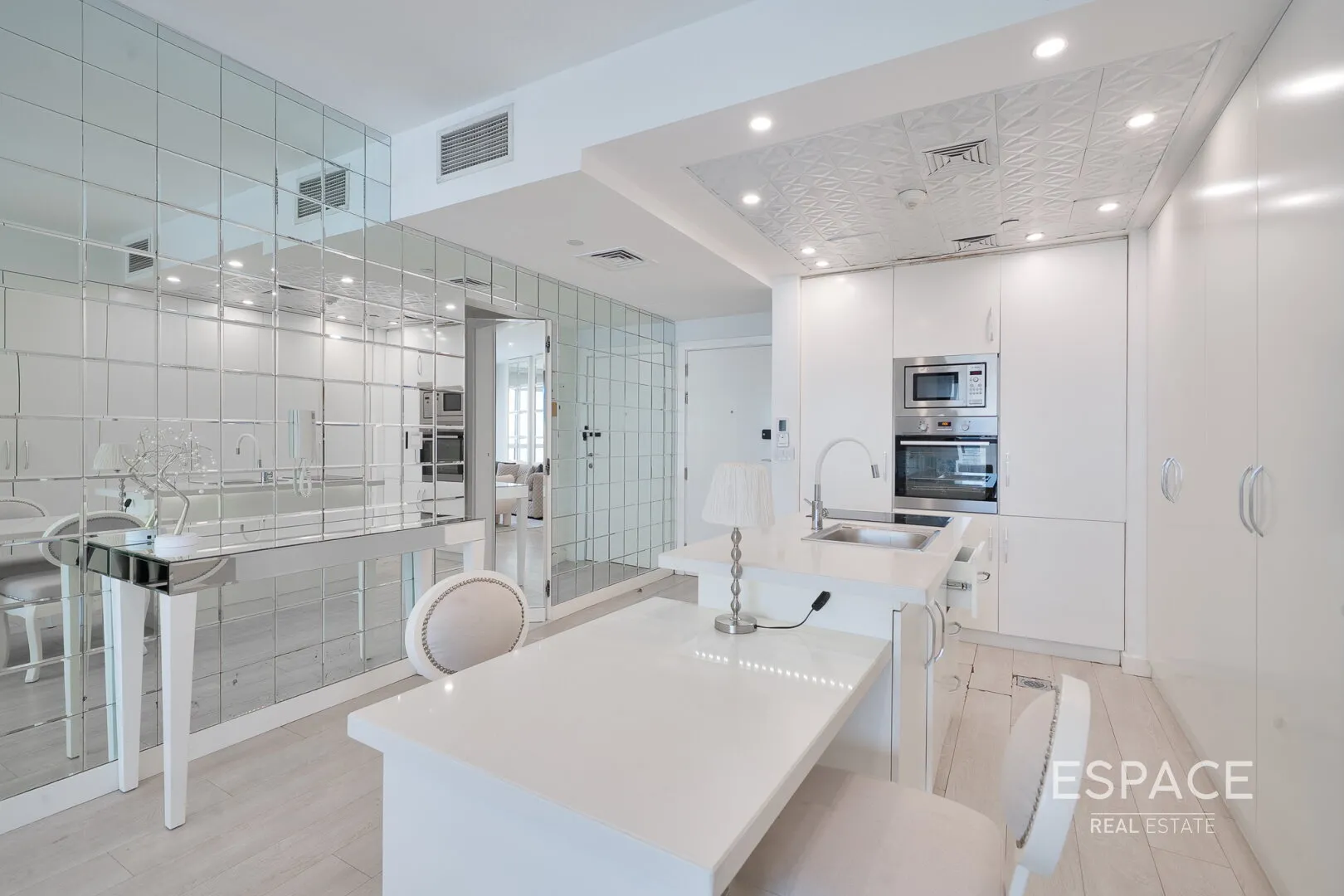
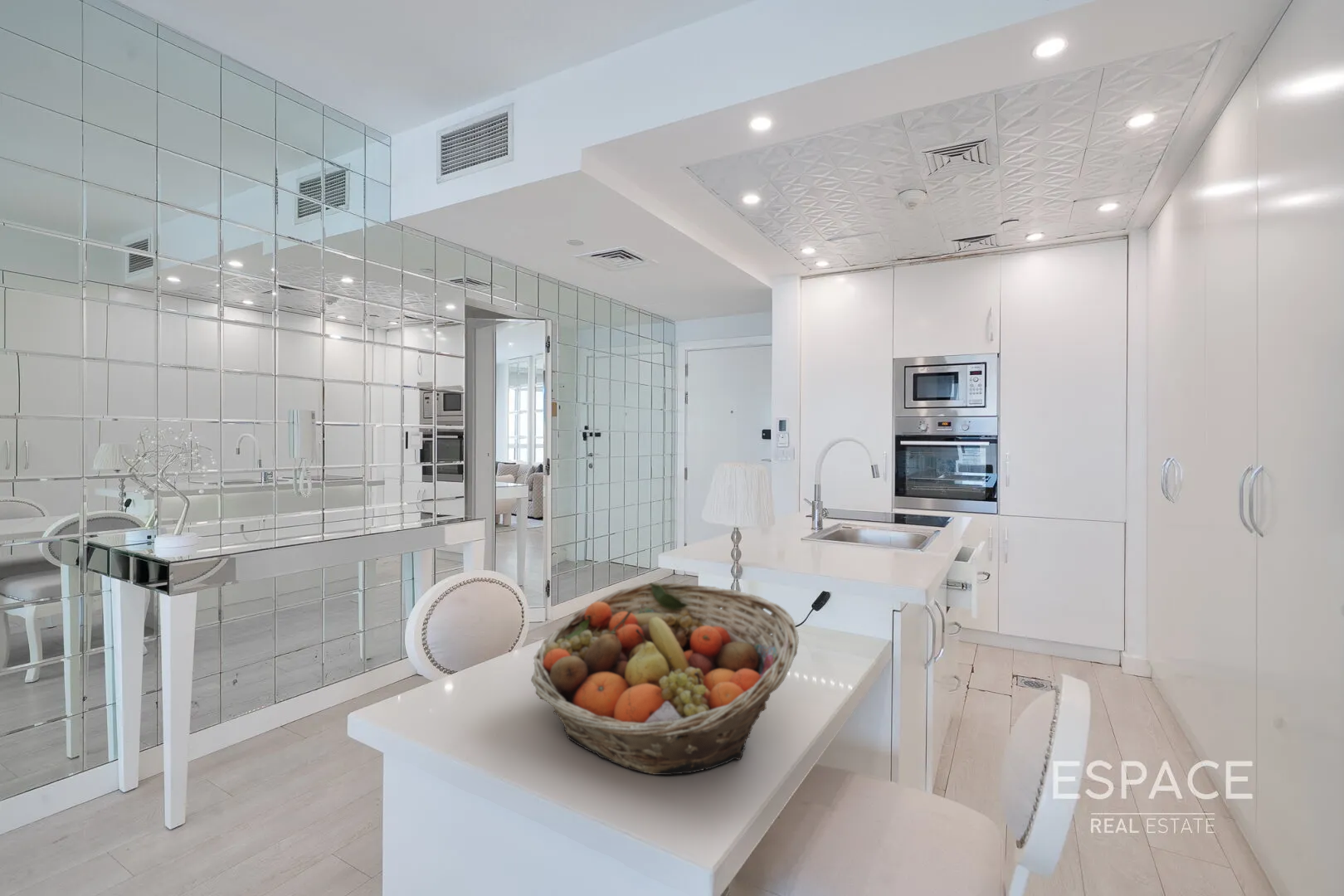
+ fruit basket (660, 664)
